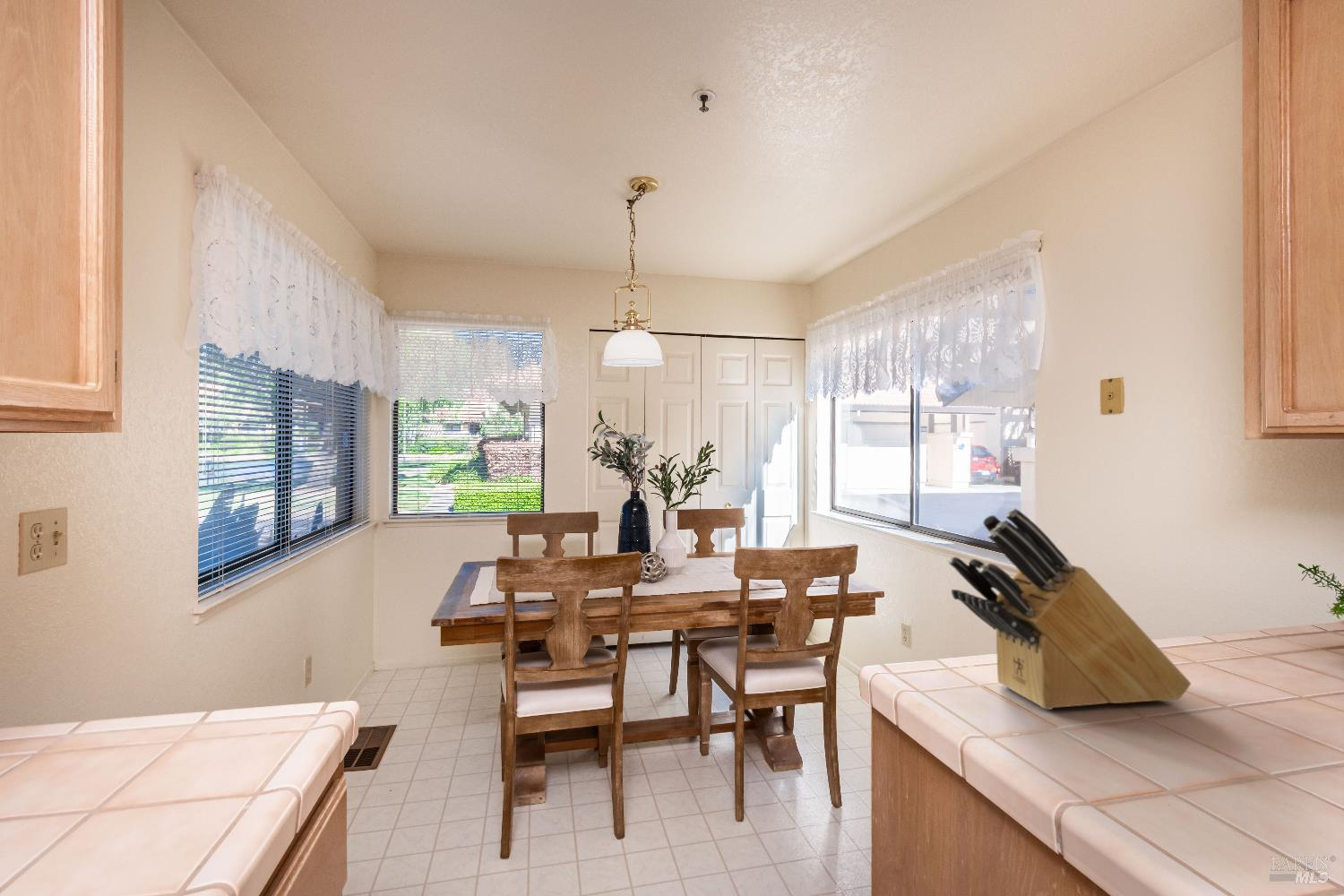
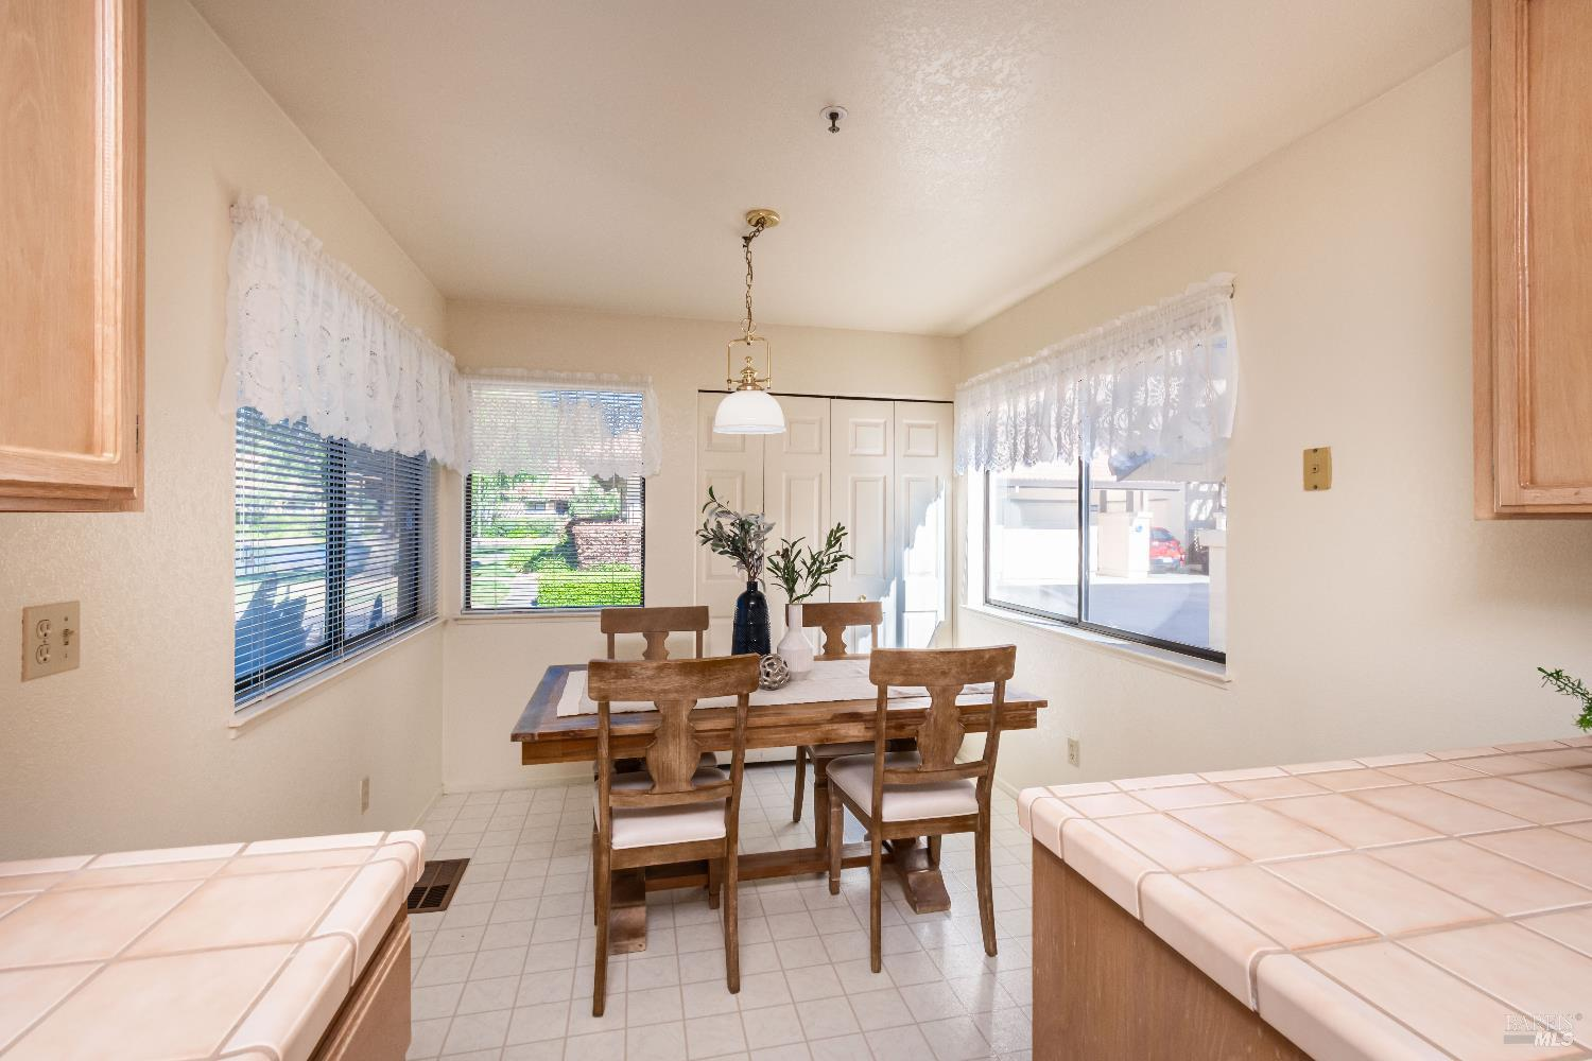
- knife block (1064, 600)
